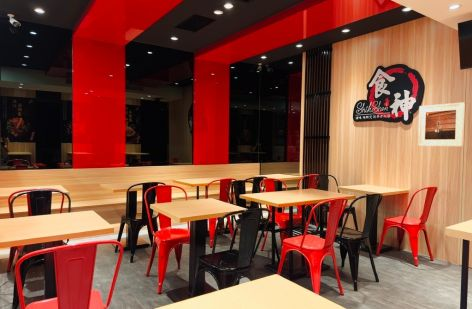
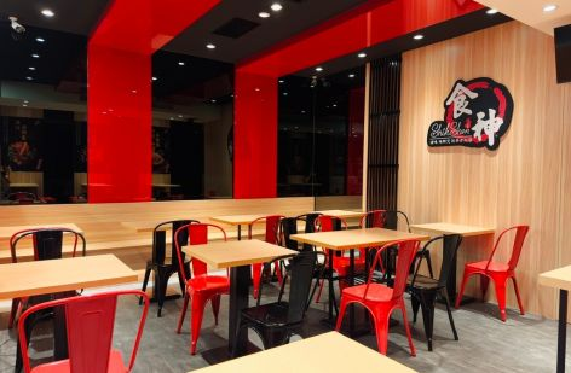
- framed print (440, 125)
